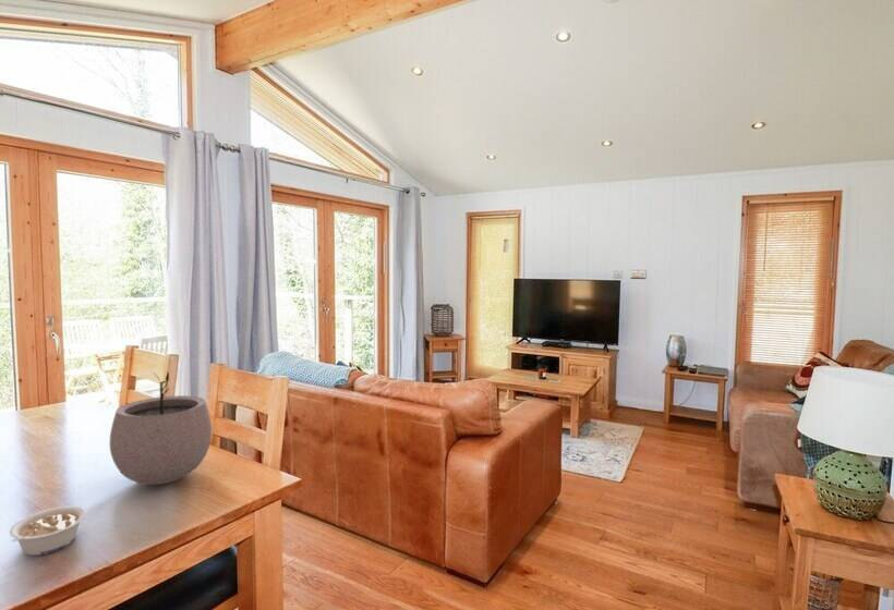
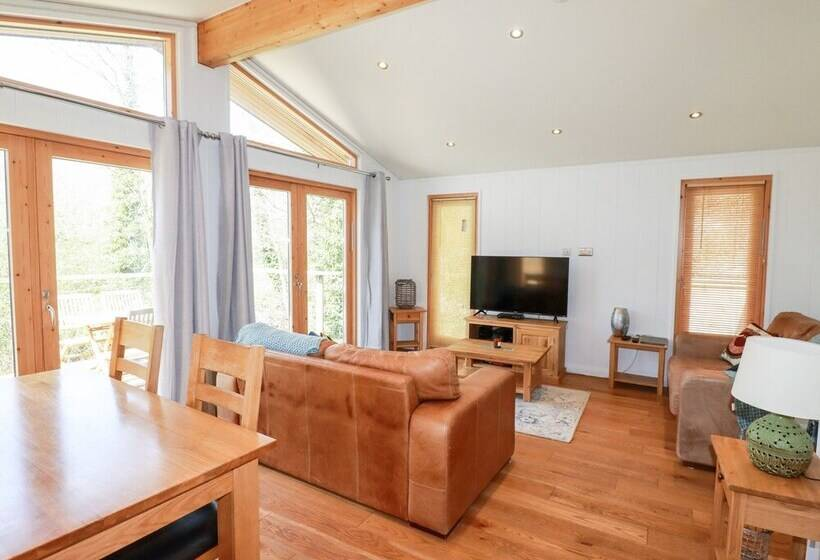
- legume (49, 530)
- plant pot (162, 425)
